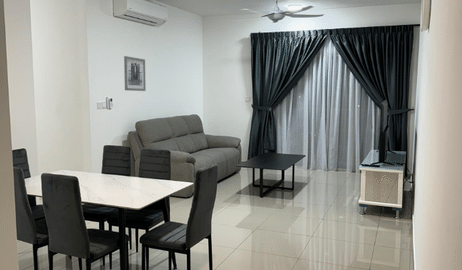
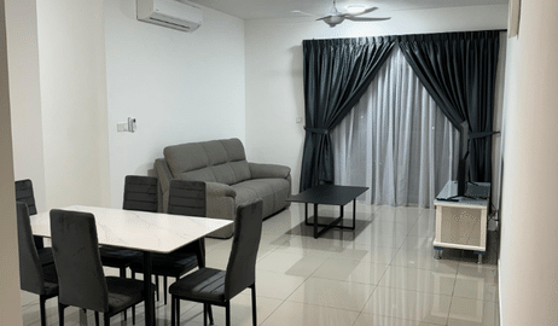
- wall art (135, 74)
